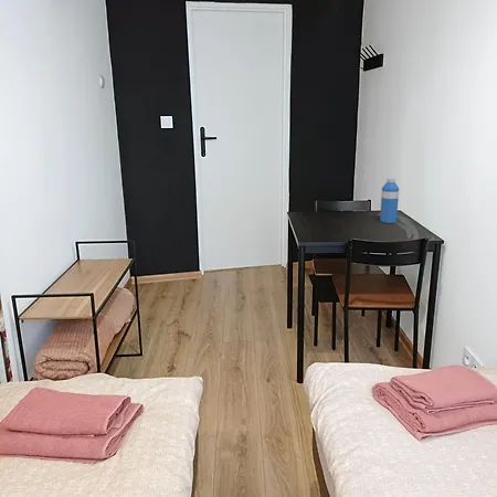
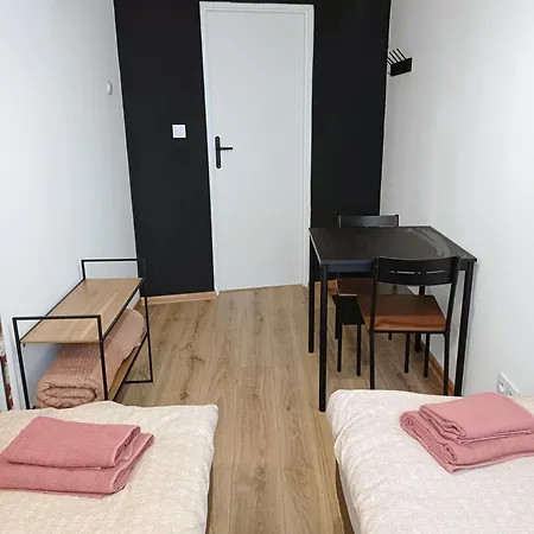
- water bottle (389, 200)
